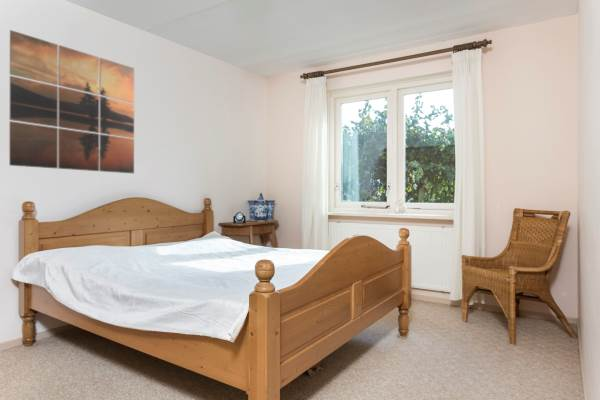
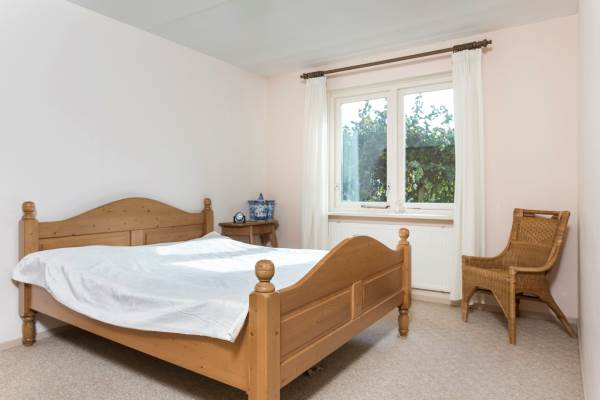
- wall art (79, 110)
